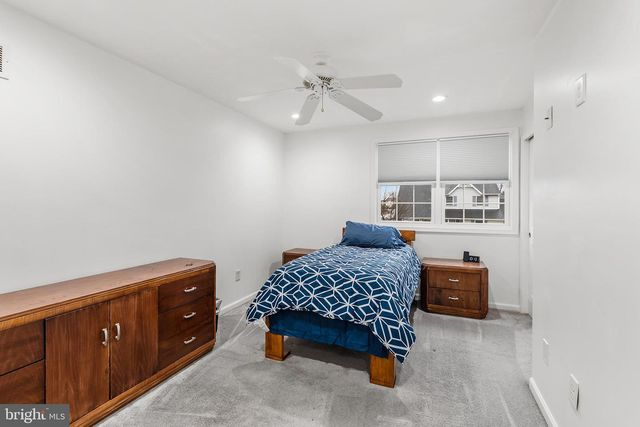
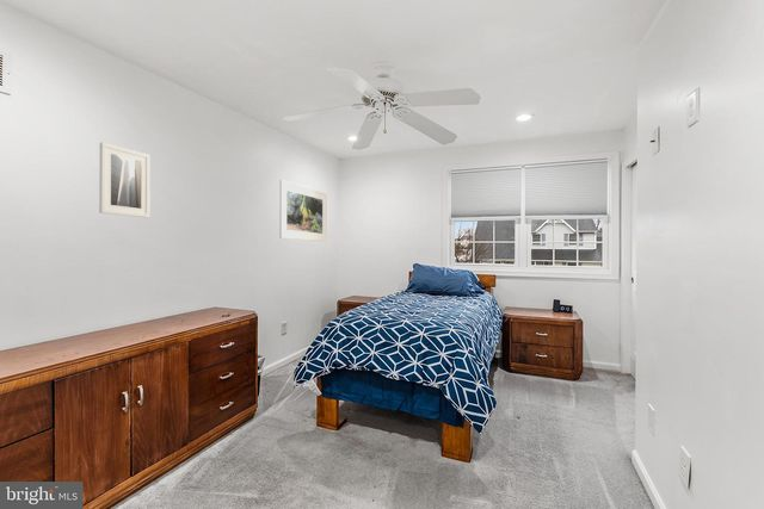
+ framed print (125, 181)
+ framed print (306, 213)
